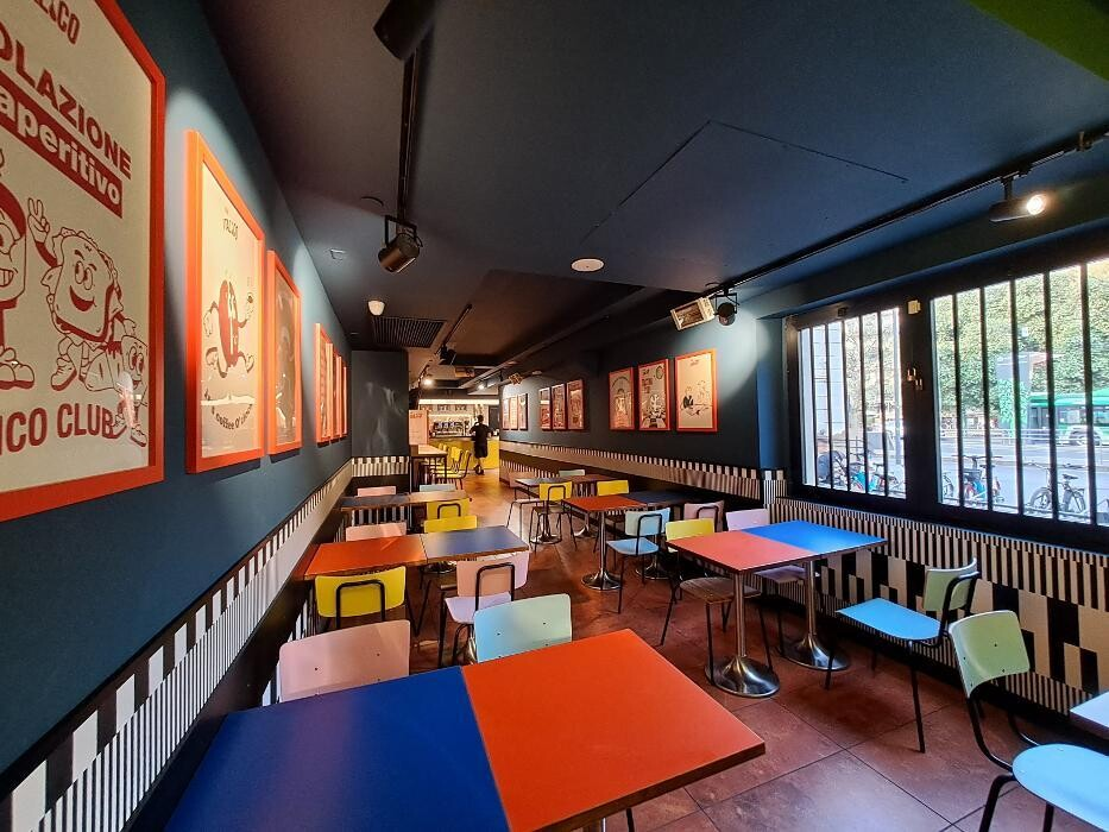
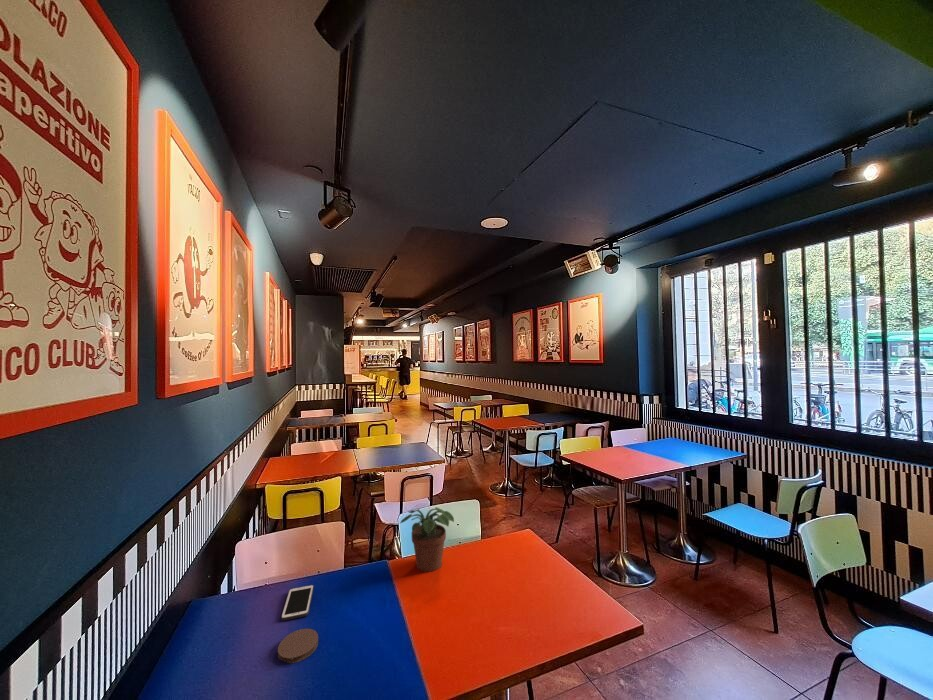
+ potted plant (426, 539)
+ coaster (298, 645)
+ cell phone (298, 601)
